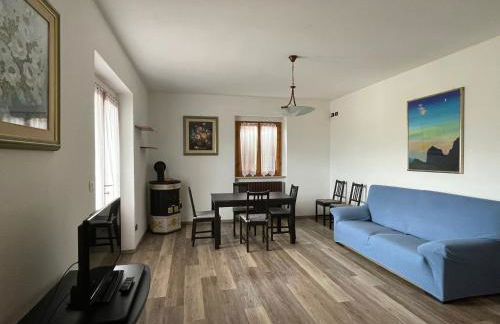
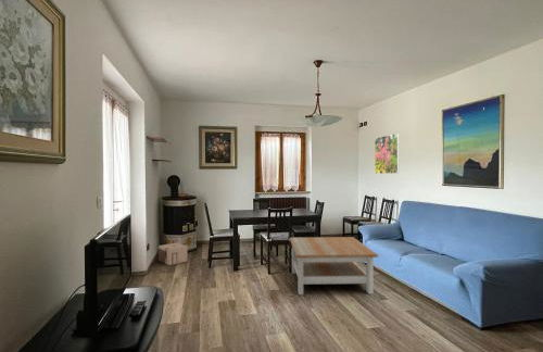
+ coffee table (328, 263)
+ cardboard box (173, 253)
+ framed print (386, 154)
